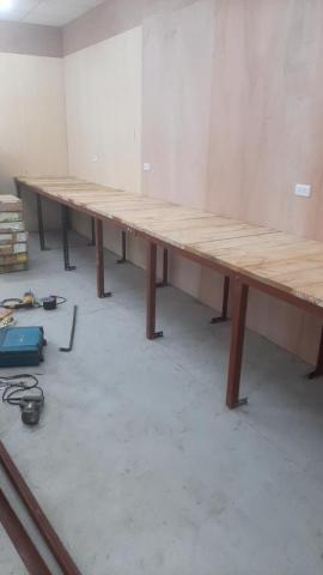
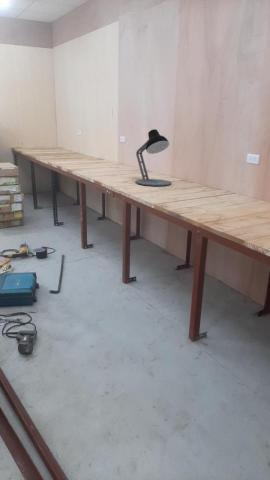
+ desk lamp (151, 153)
